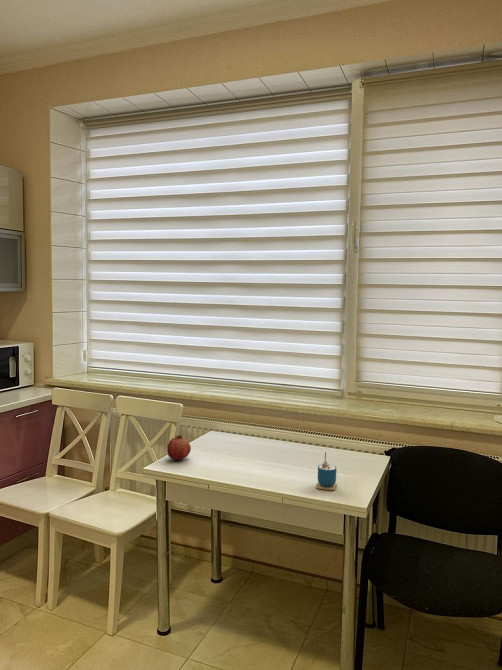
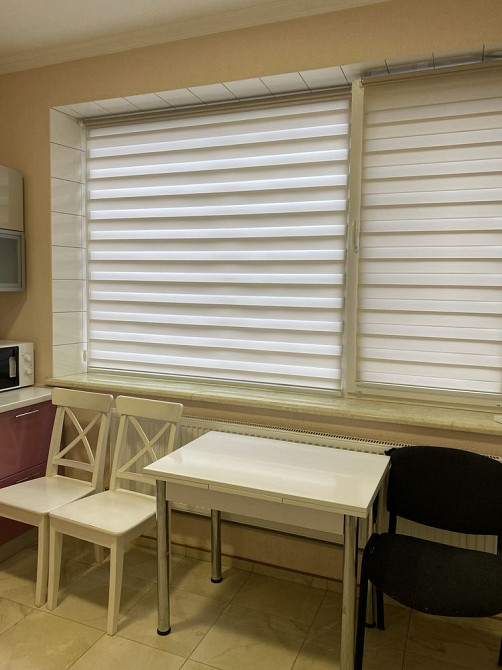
- cup (327, 470)
- fruit (178, 447)
